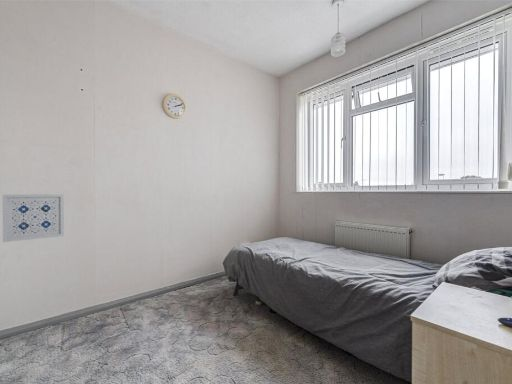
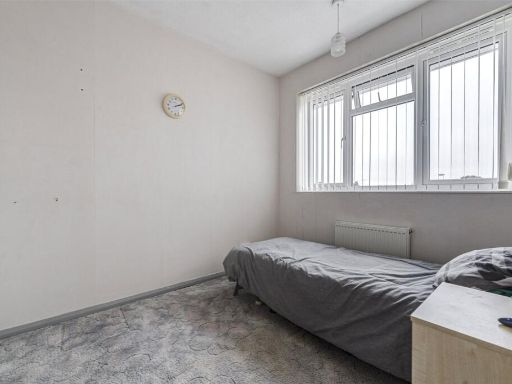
- wall art (35, 216)
